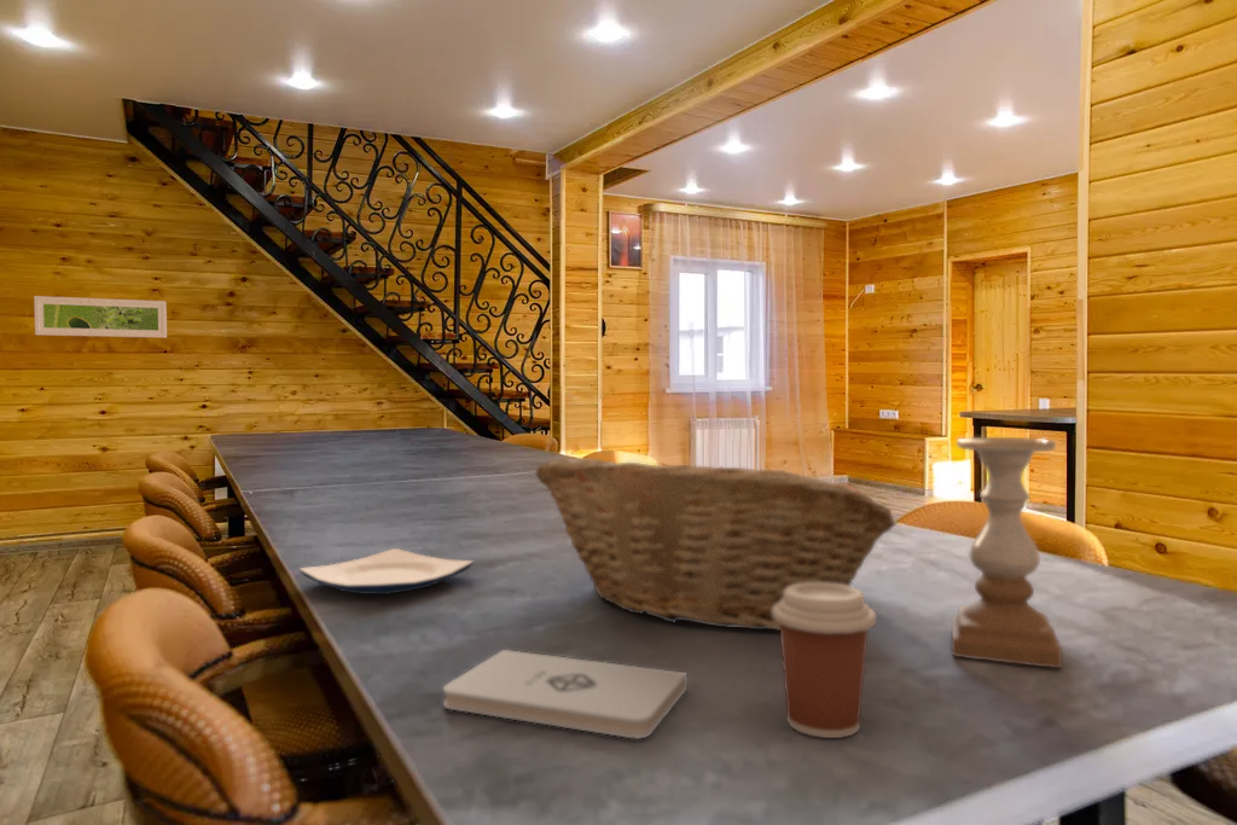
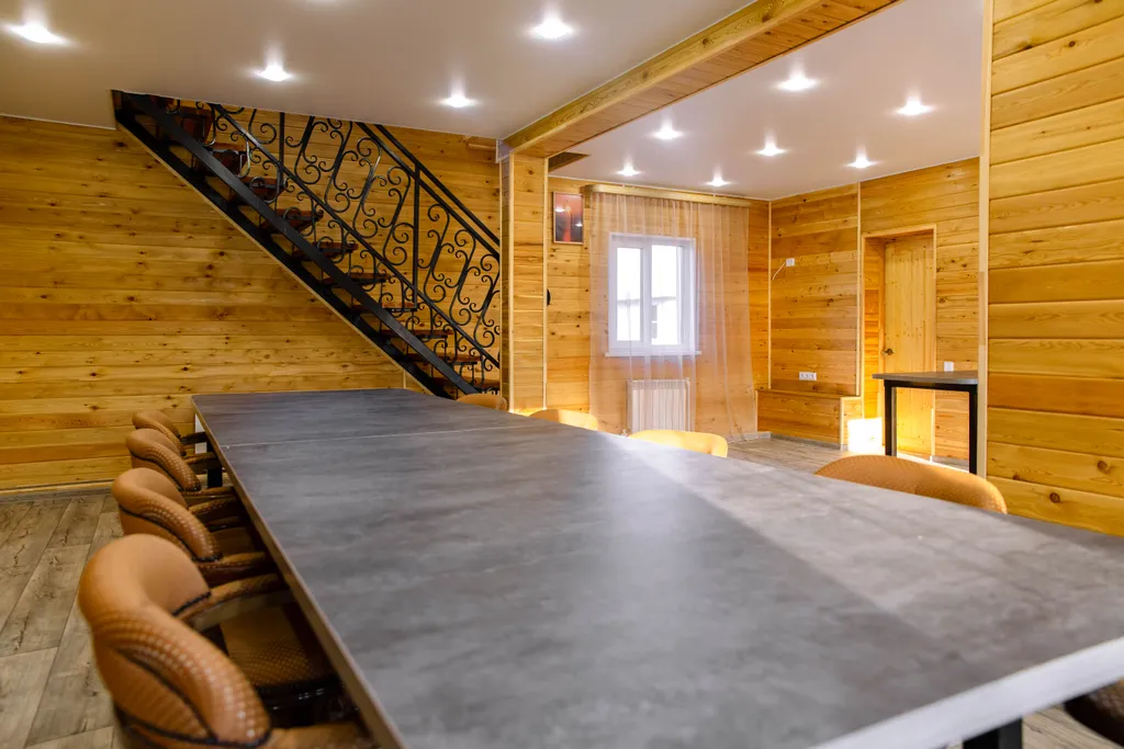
- fruit basket (705, 527)
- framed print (103, 316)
- coffee cup (823, 657)
- notepad (565, 689)
- plate (388, 573)
- candle holder (1004, 544)
